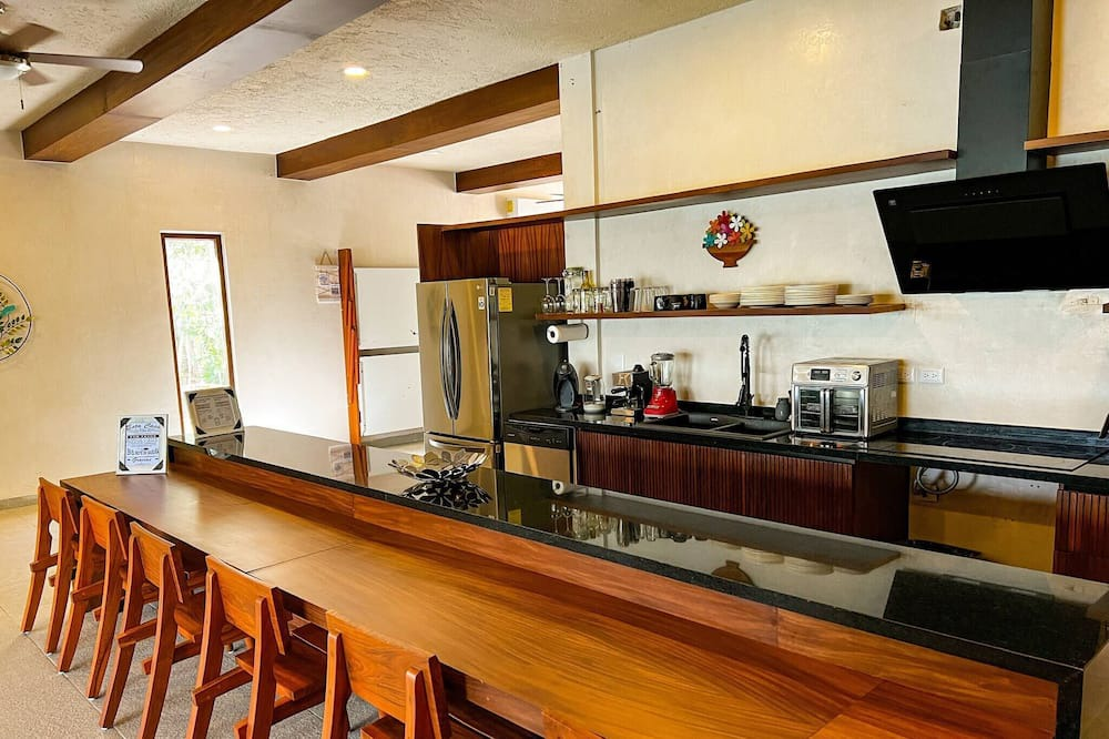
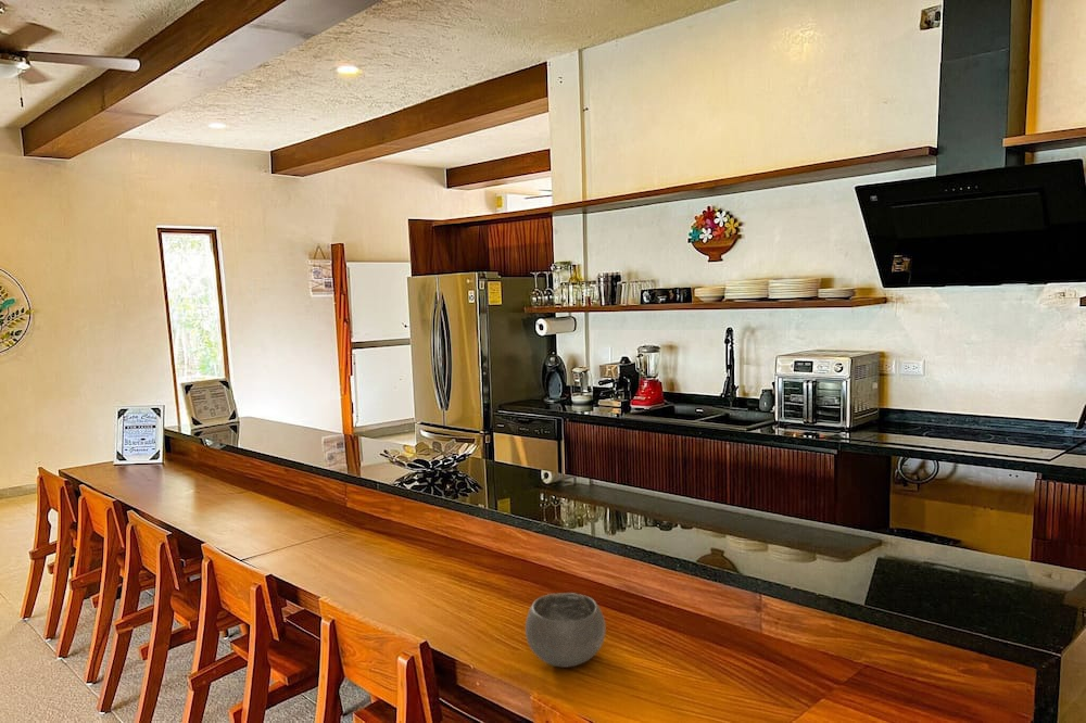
+ bowl (565, 632)
